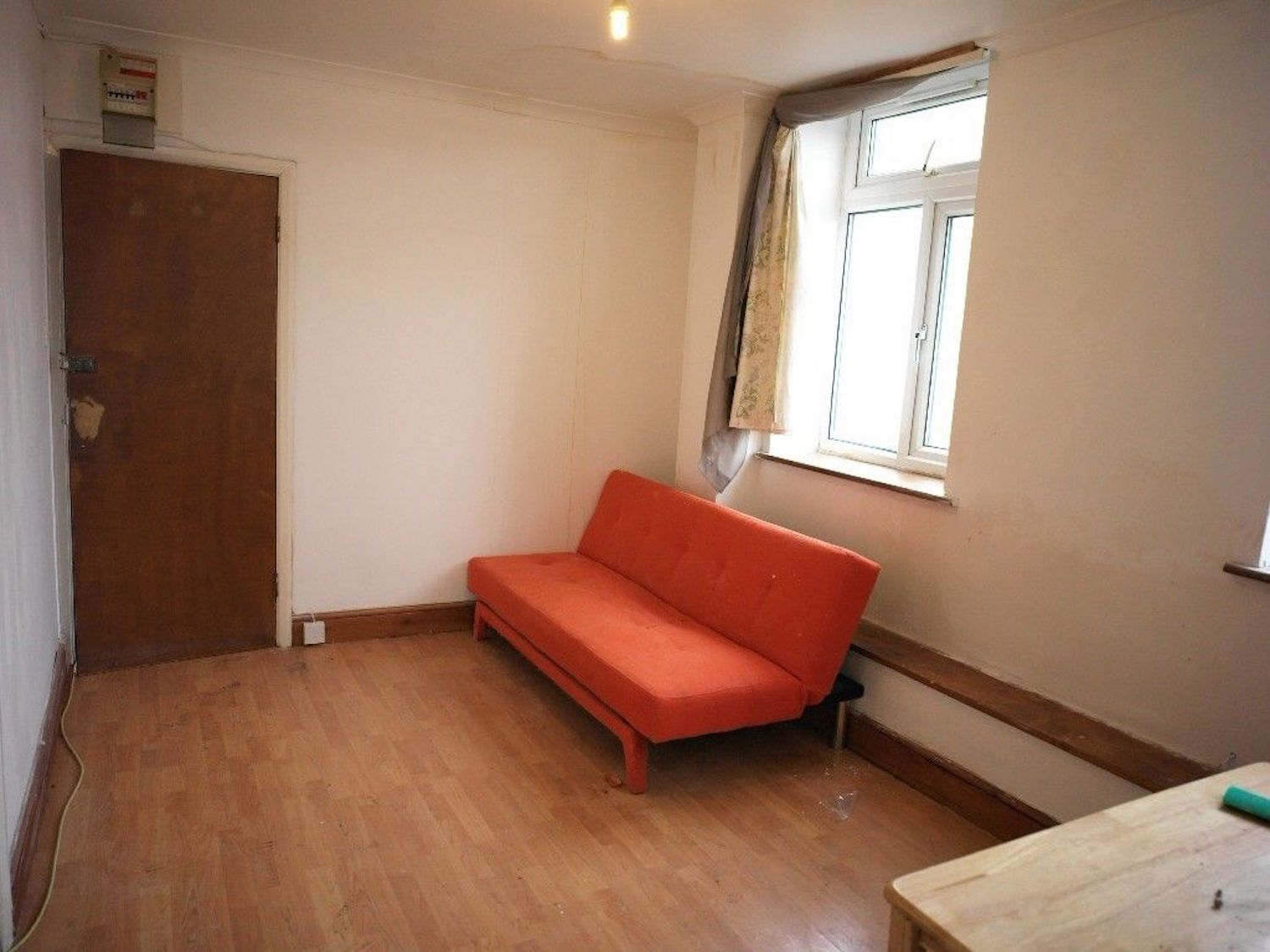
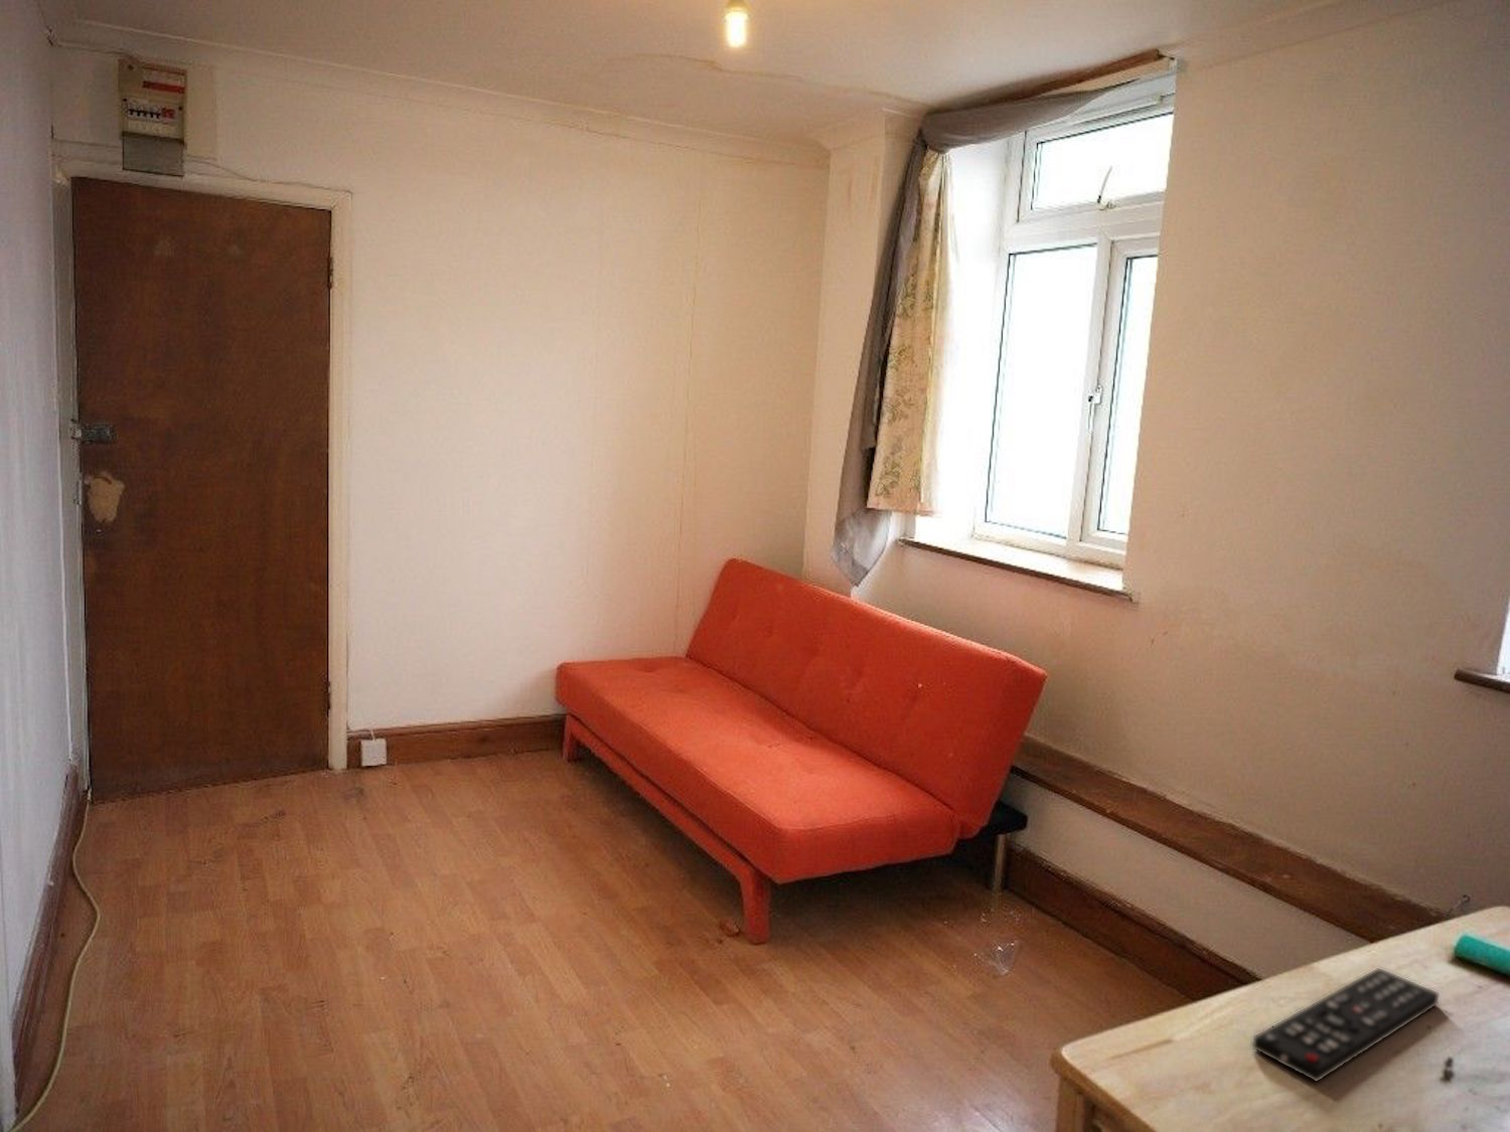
+ remote control (1349, 1018)
